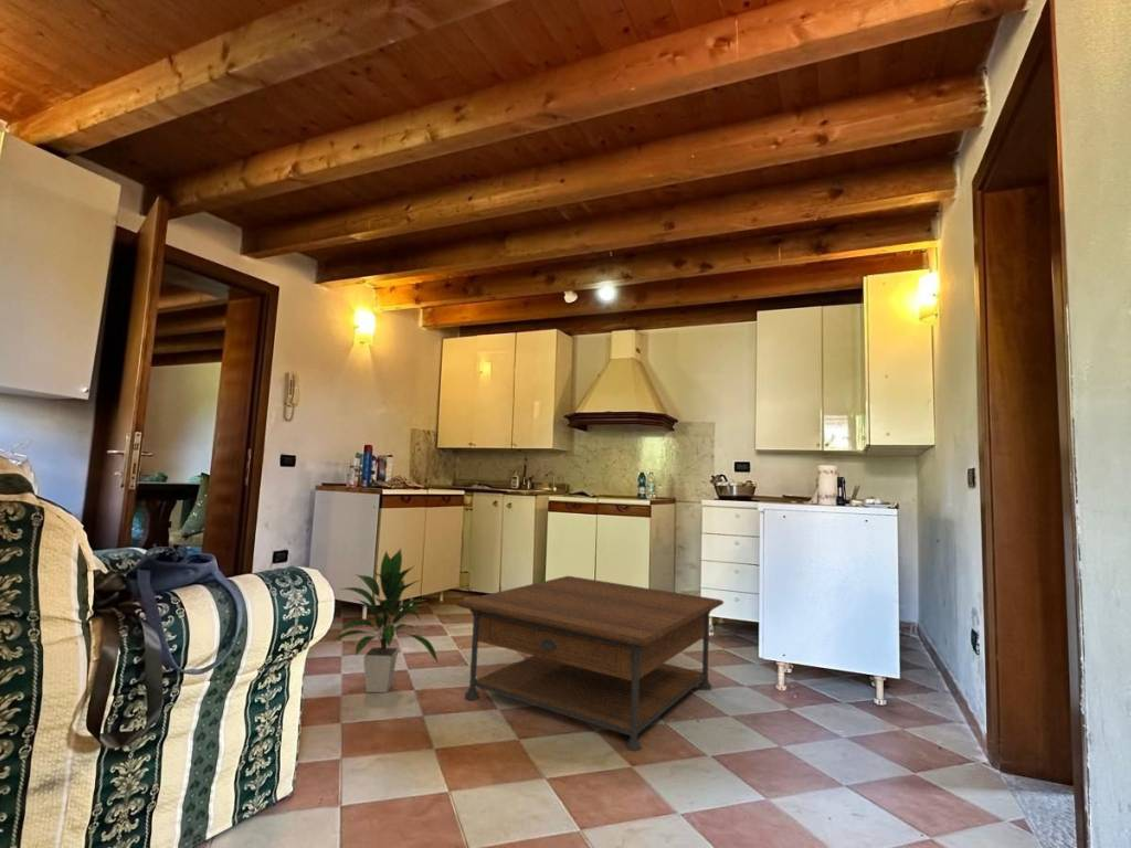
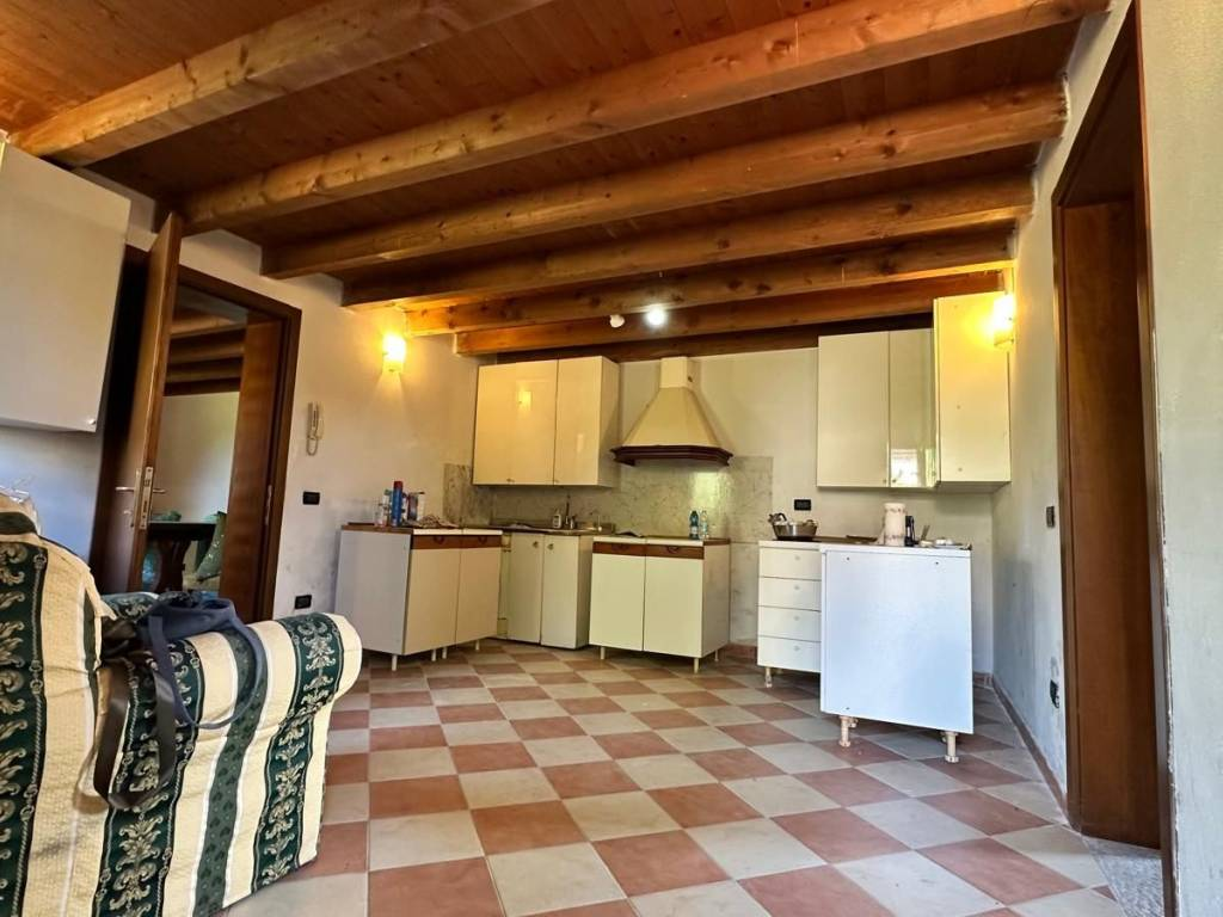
- indoor plant (387, 619)
- coffee table (595, 645)
